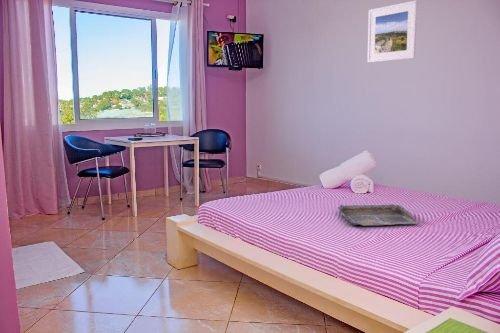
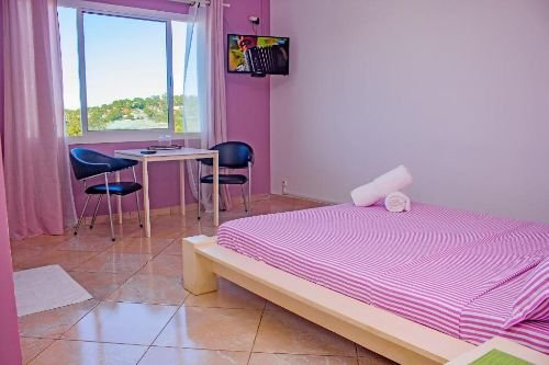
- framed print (391, 33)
- tray (375, 215)
